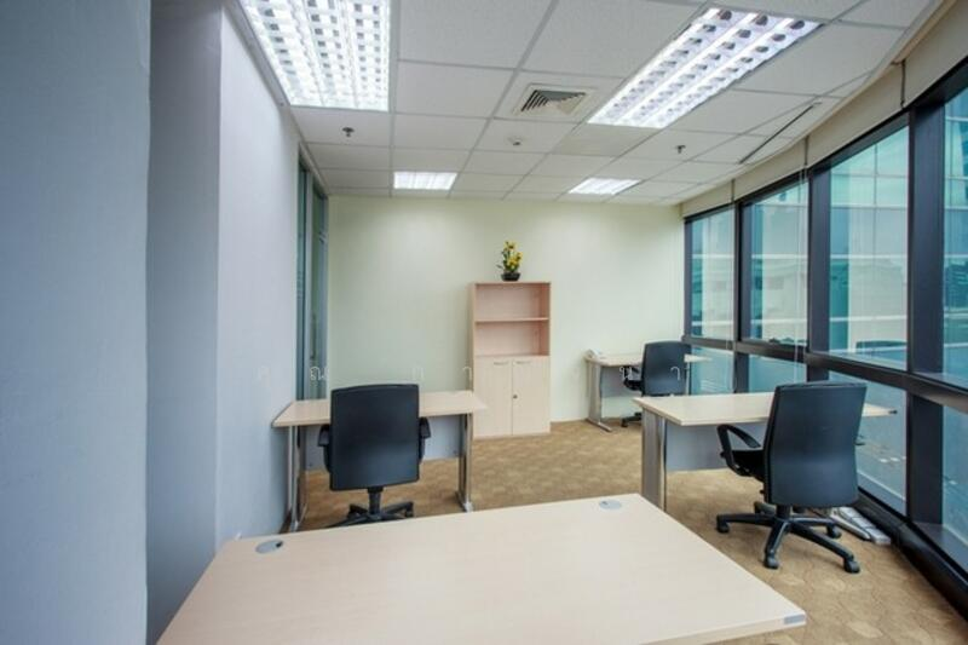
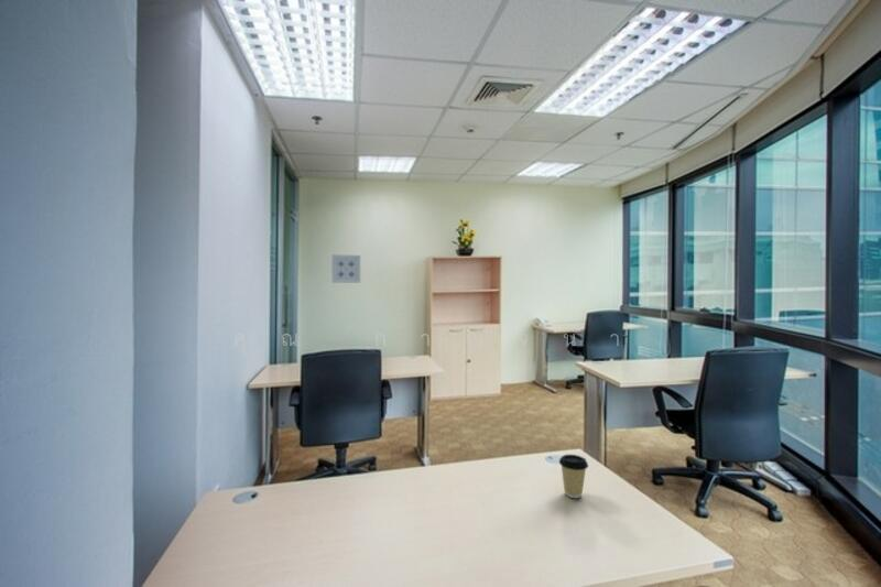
+ wall art (346, 269)
+ coffee cup (573, 476)
